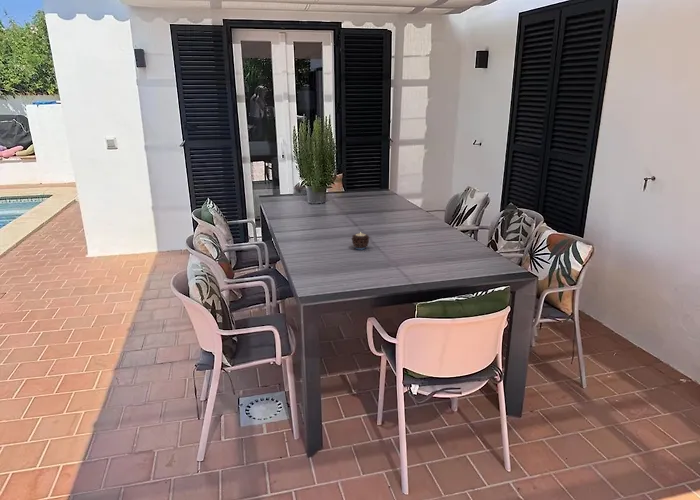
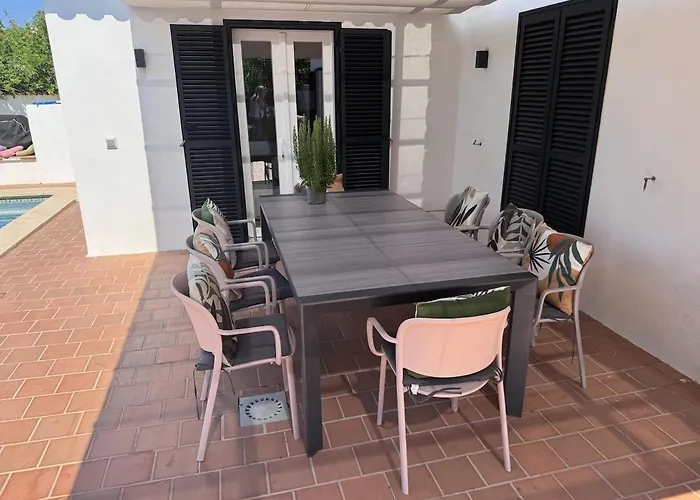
- candle (360, 239)
